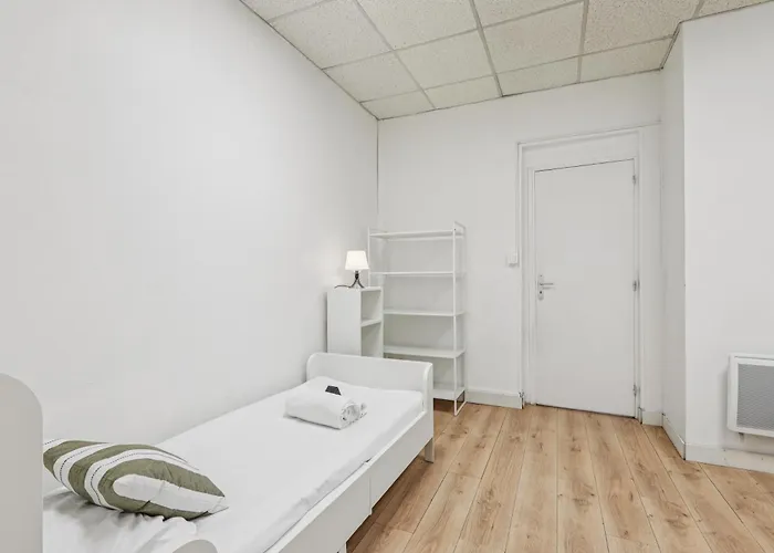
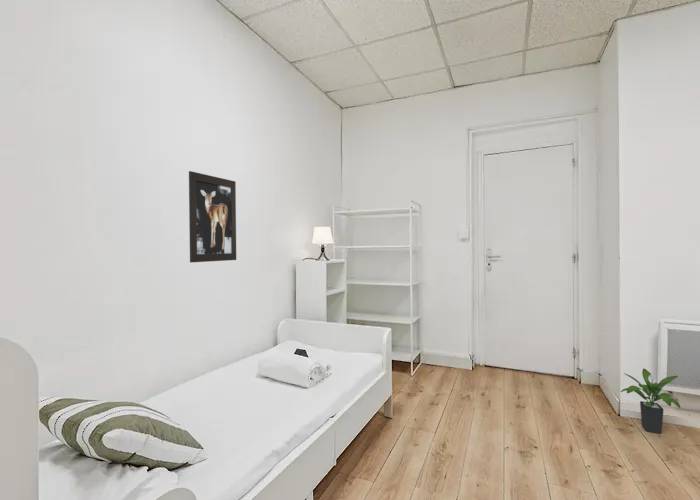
+ wall art (214, 218)
+ potted plant (650, 401)
